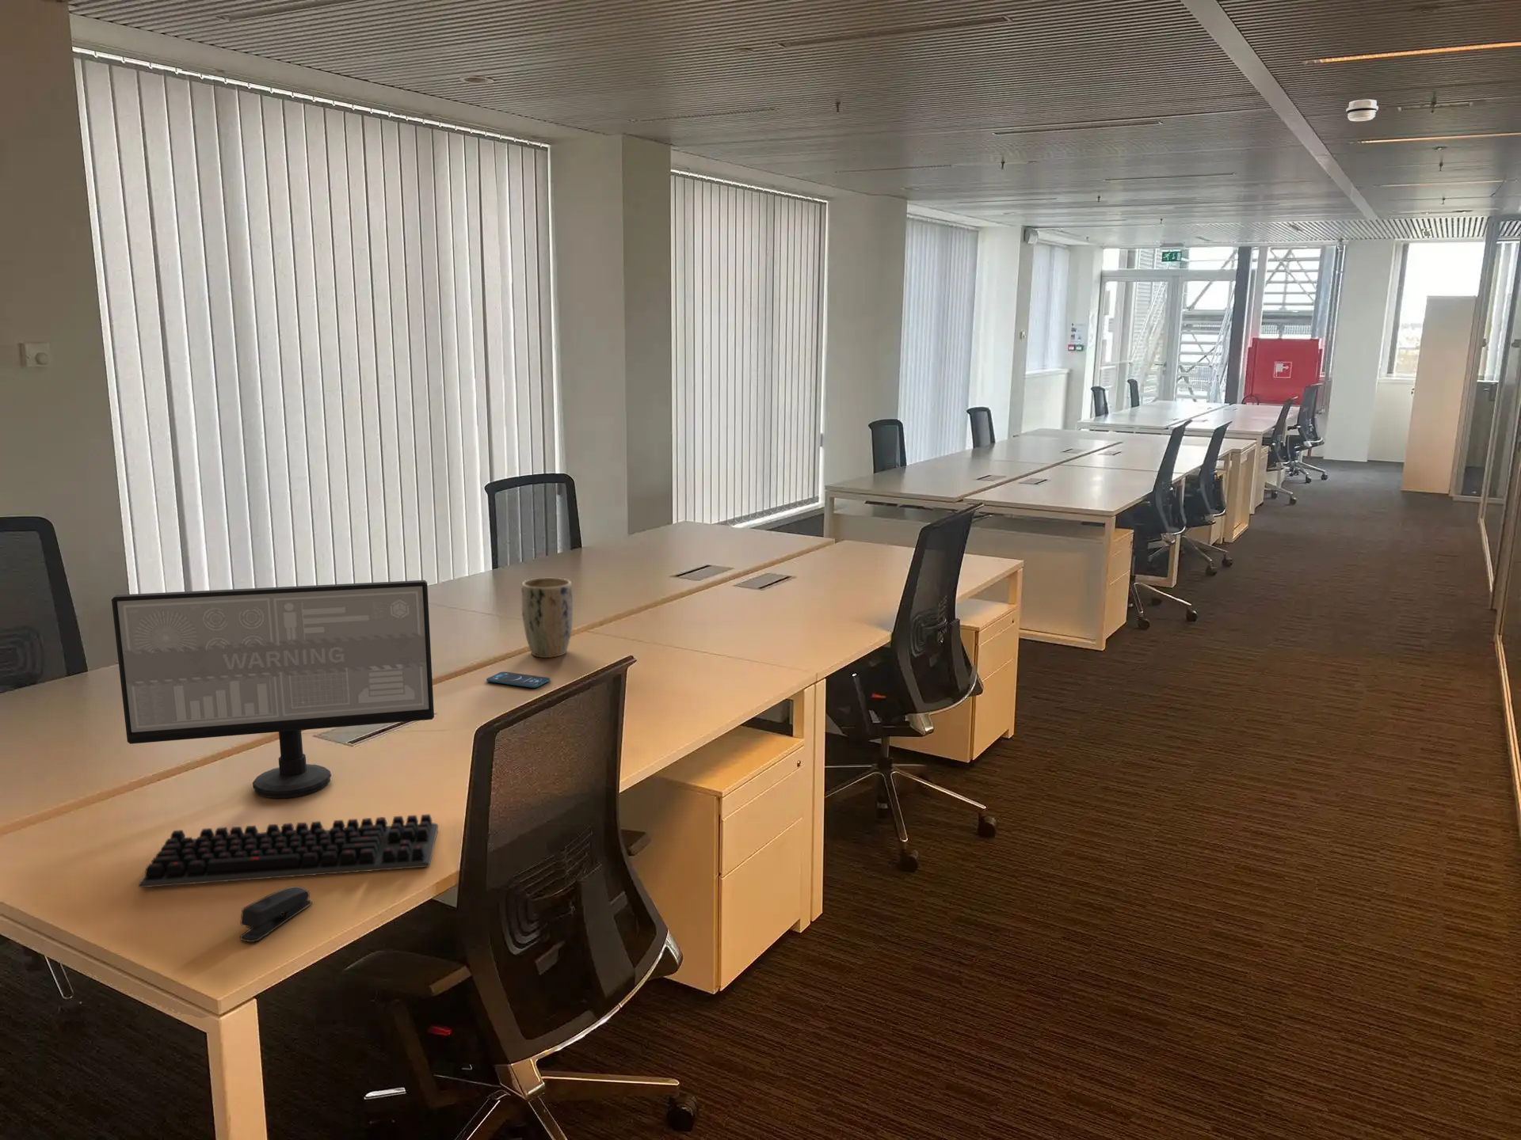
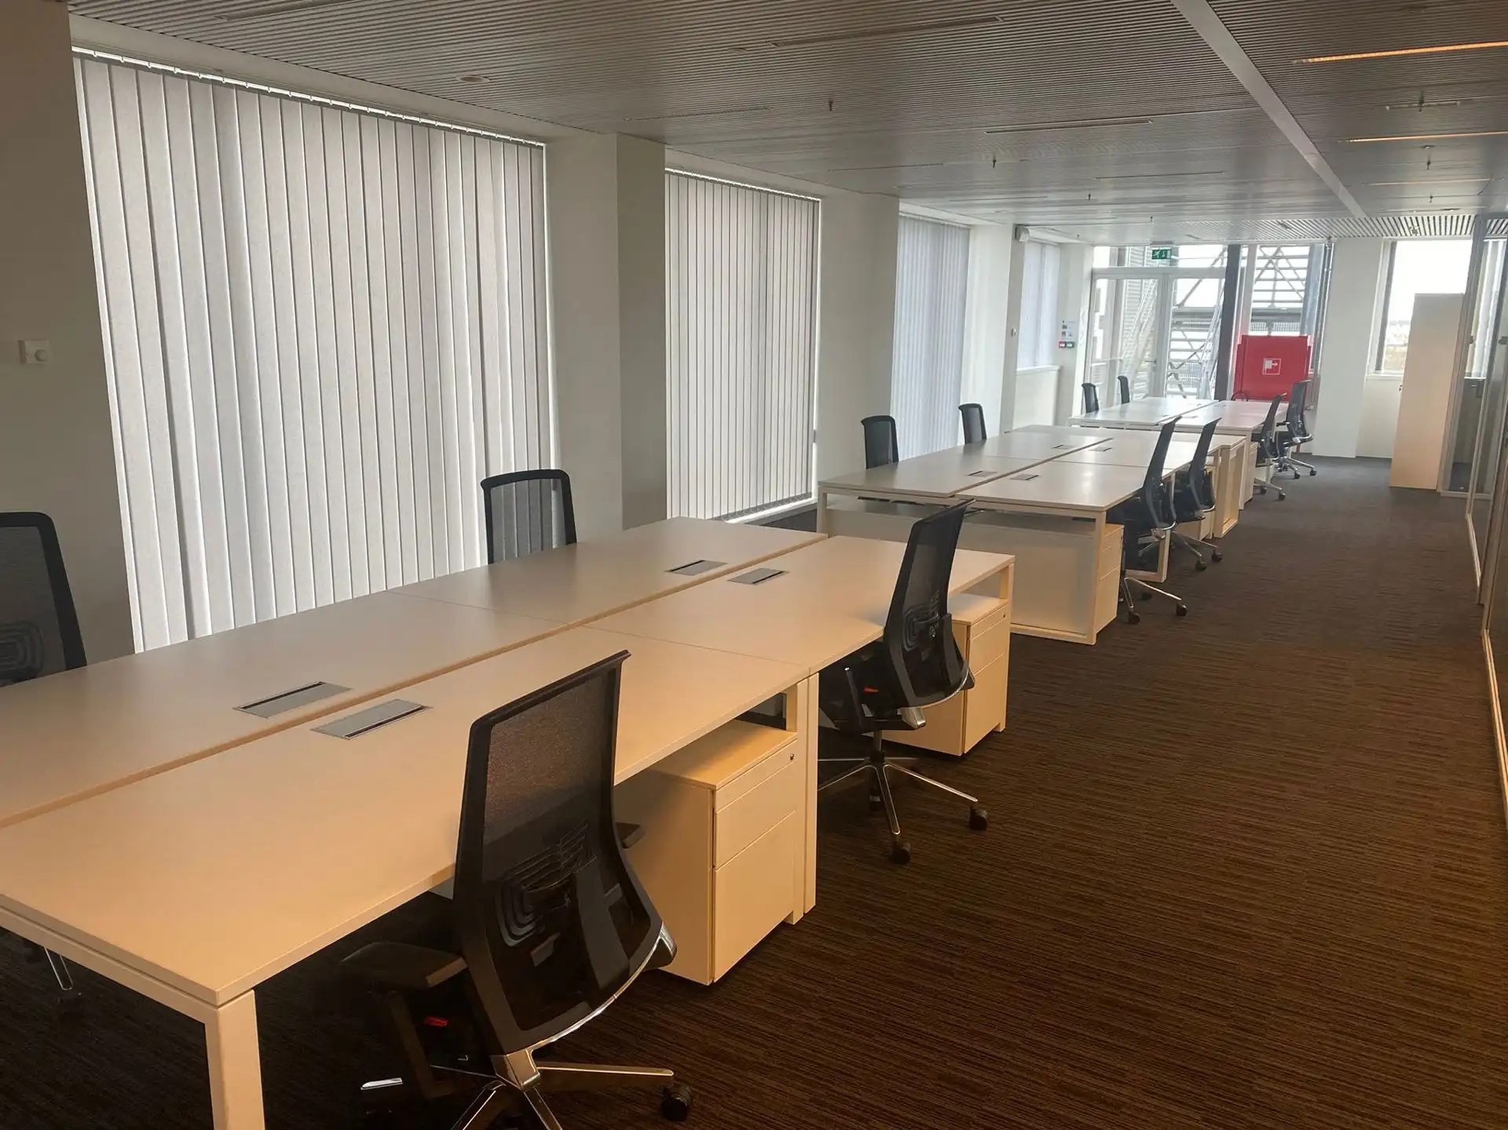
- plant pot (547, 618)
- computer keyboard (296, 848)
- stapler (275, 905)
- computer monitor (284, 686)
- smartphone (519, 679)
- smoke detector (1362, 110)
